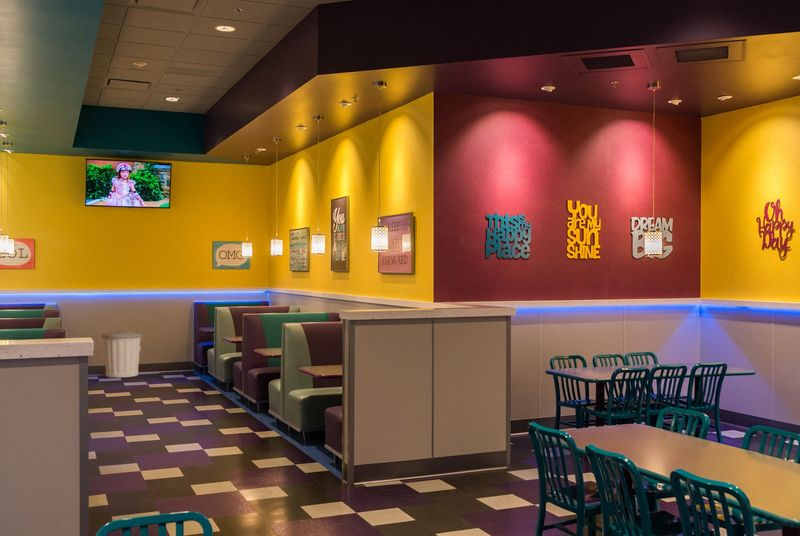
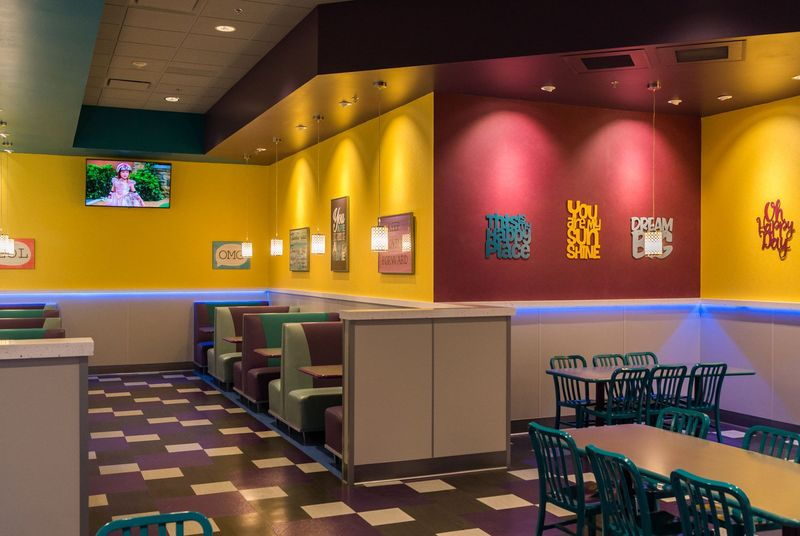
- trash can (122, 352)
